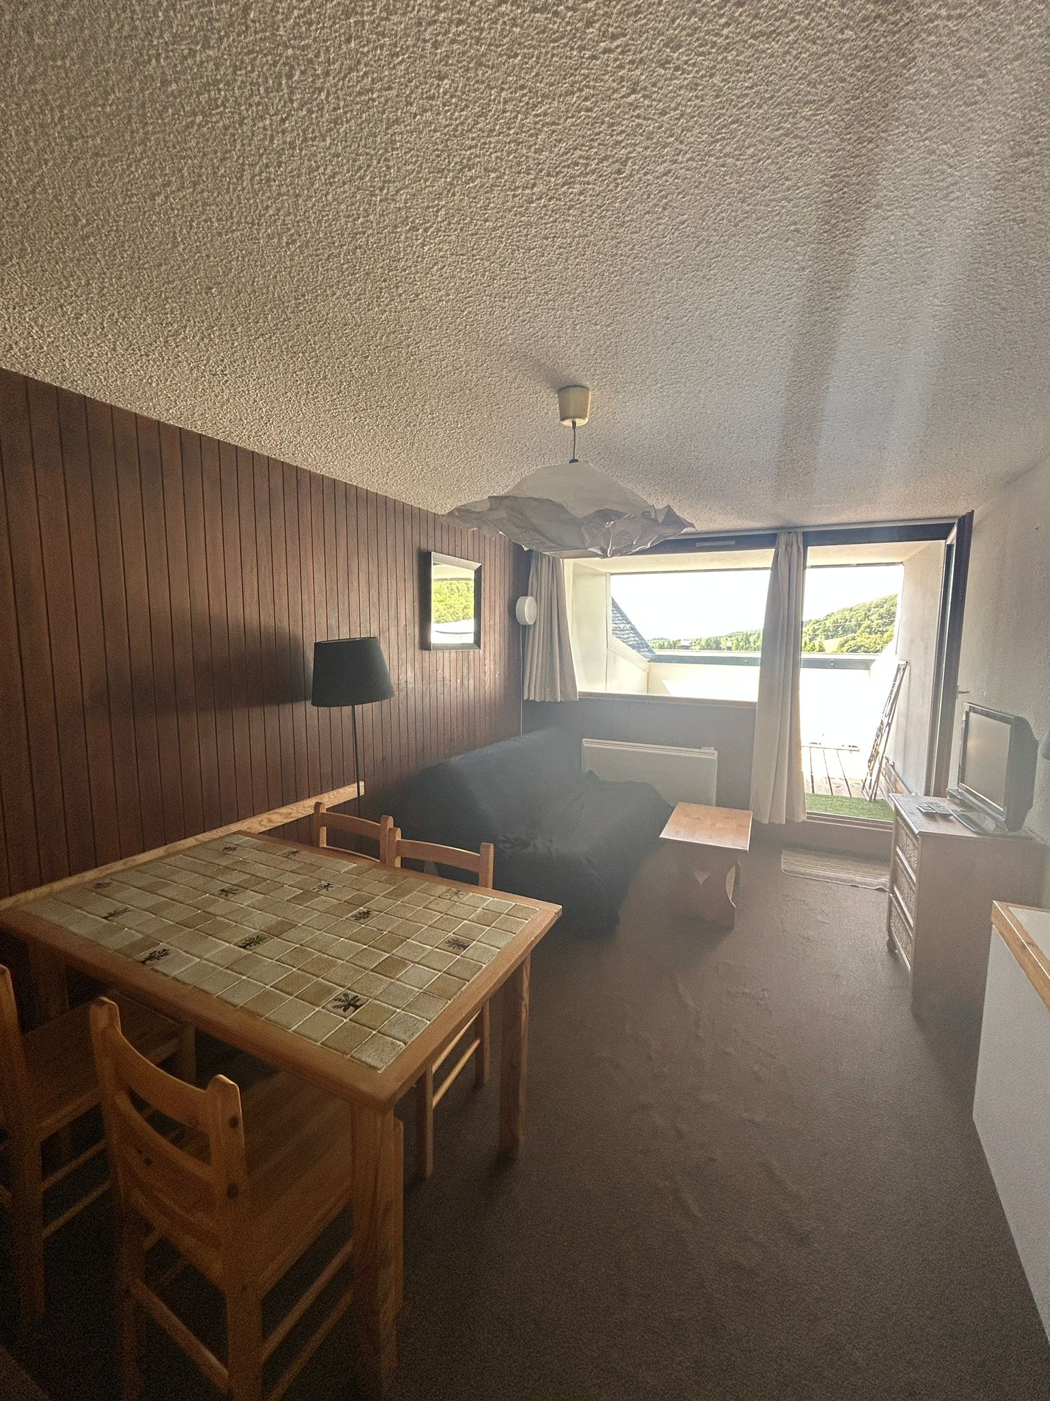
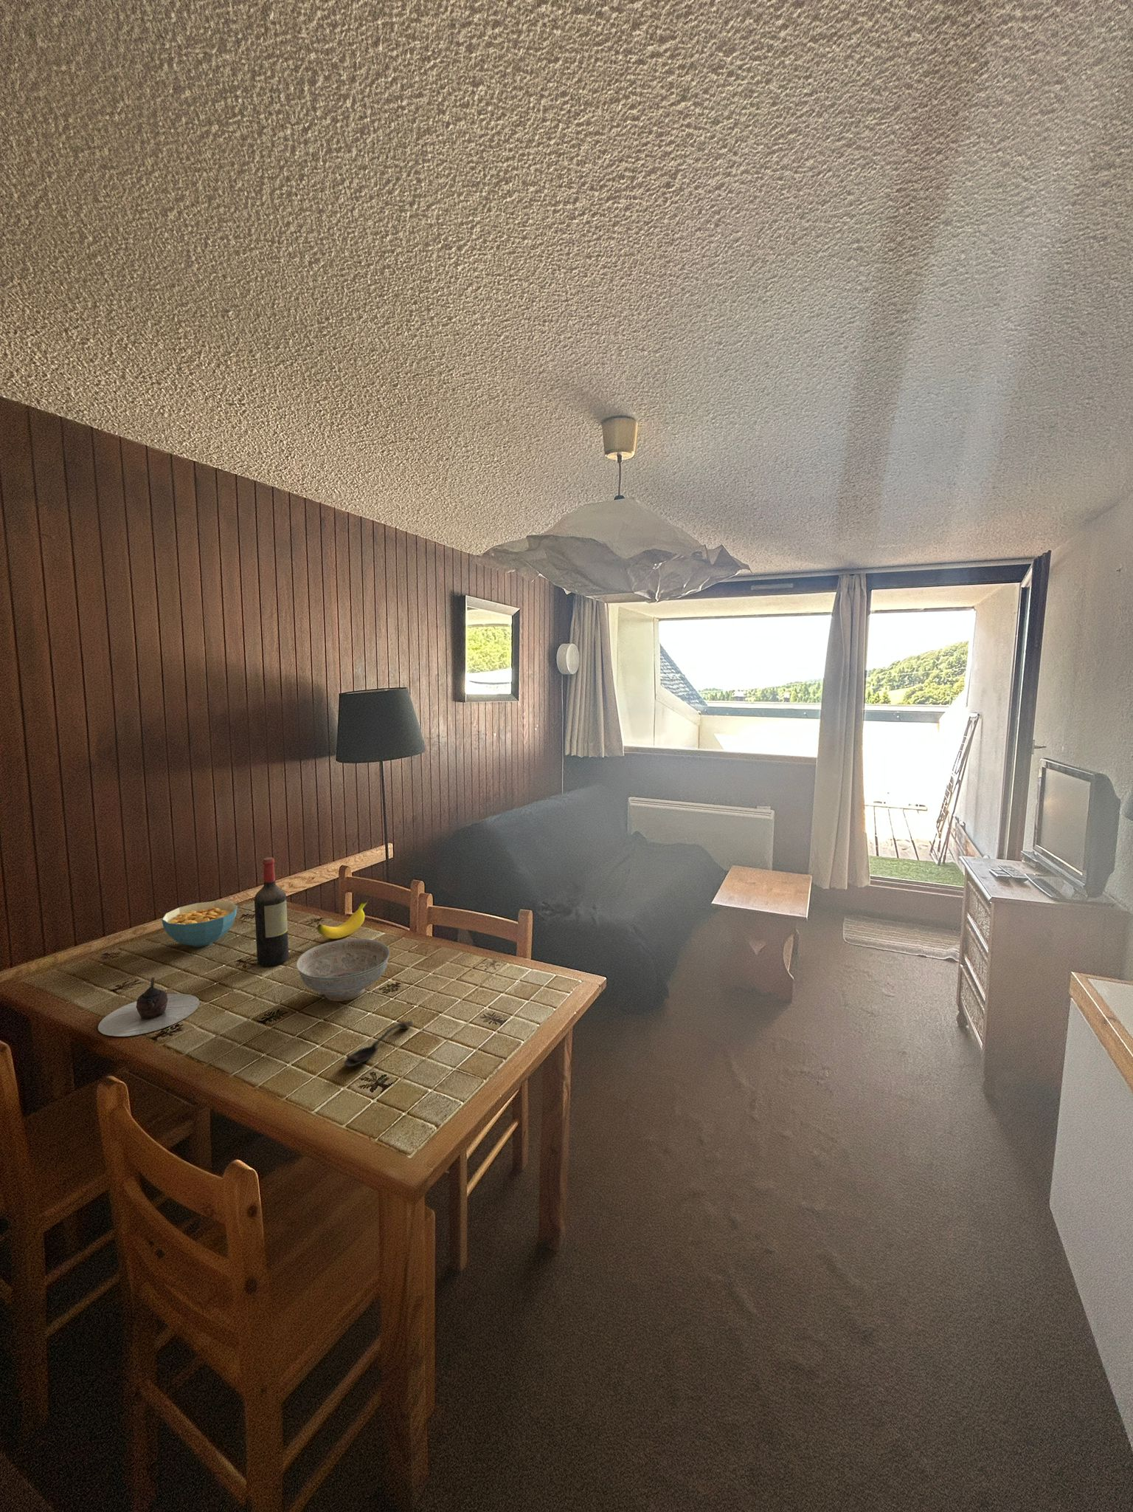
+ banana (345, 923)
+ teapot (149, 996)
+ cereal bowl (201, 927)
+ wine bottle (270, 910)
+ decorative bowl (344, 974)
+ spoon (381, 1041)
